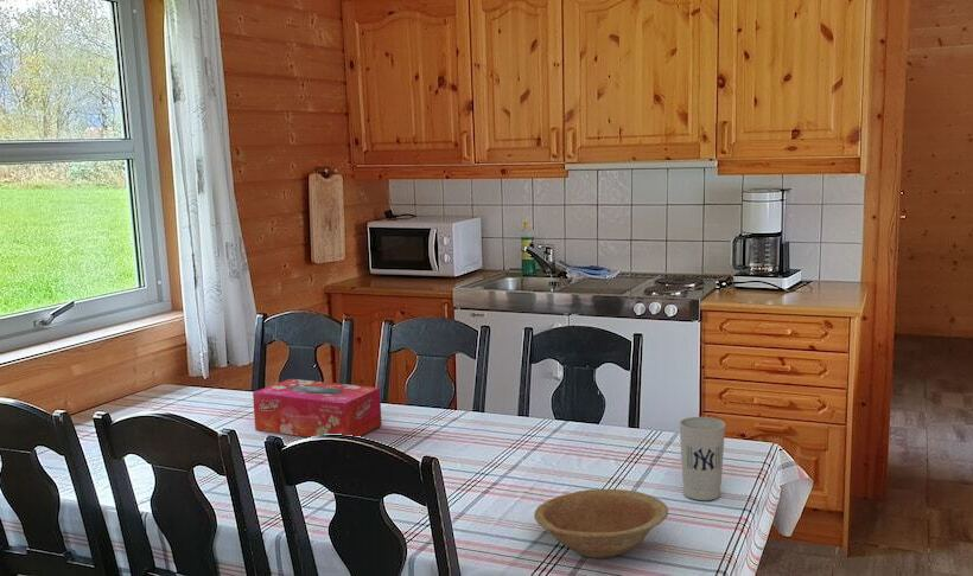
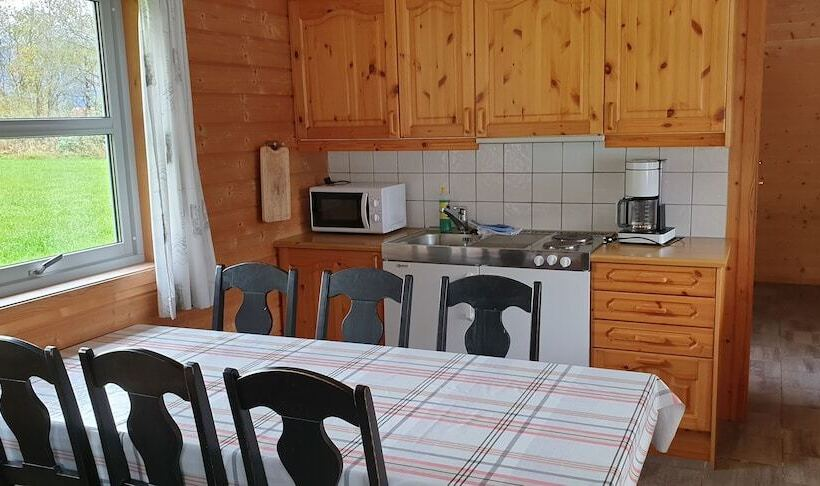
- tissue box (317, 409)
- cup (701, 459)
- bowl (600, 526)
